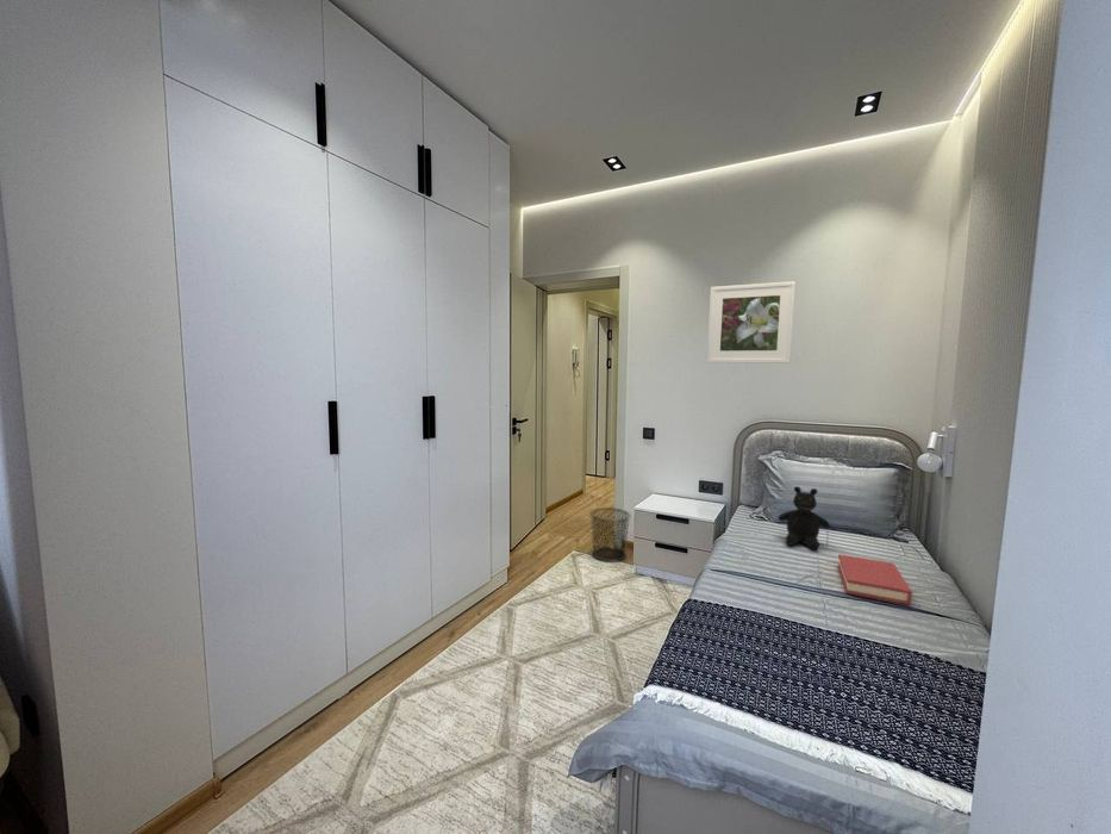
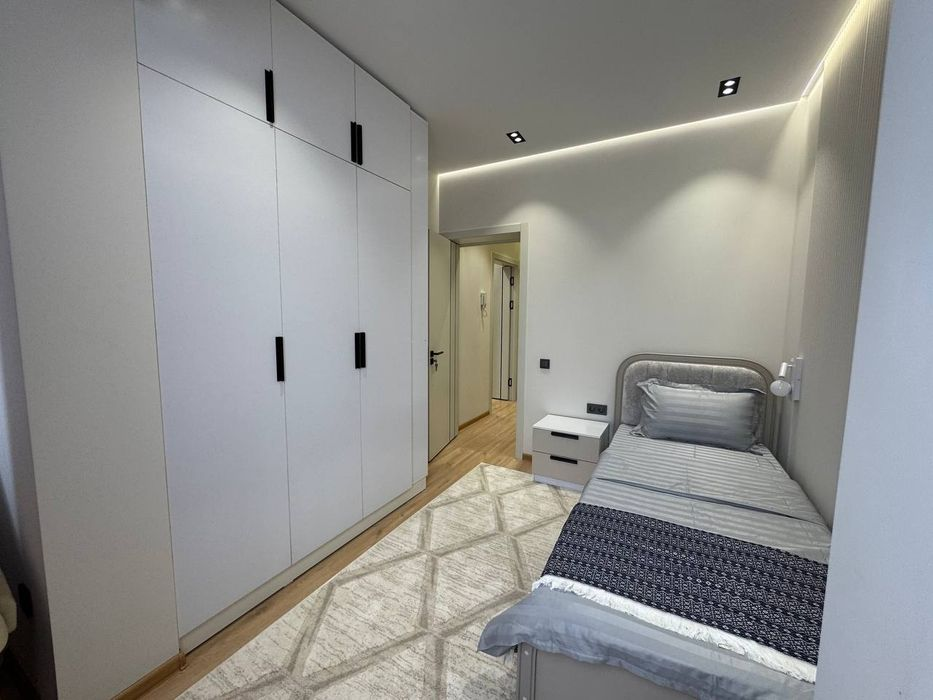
- teddy bear (804, 516)
- hardback book (870, 577)
- waste bin (610, 534)
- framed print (749, 323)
